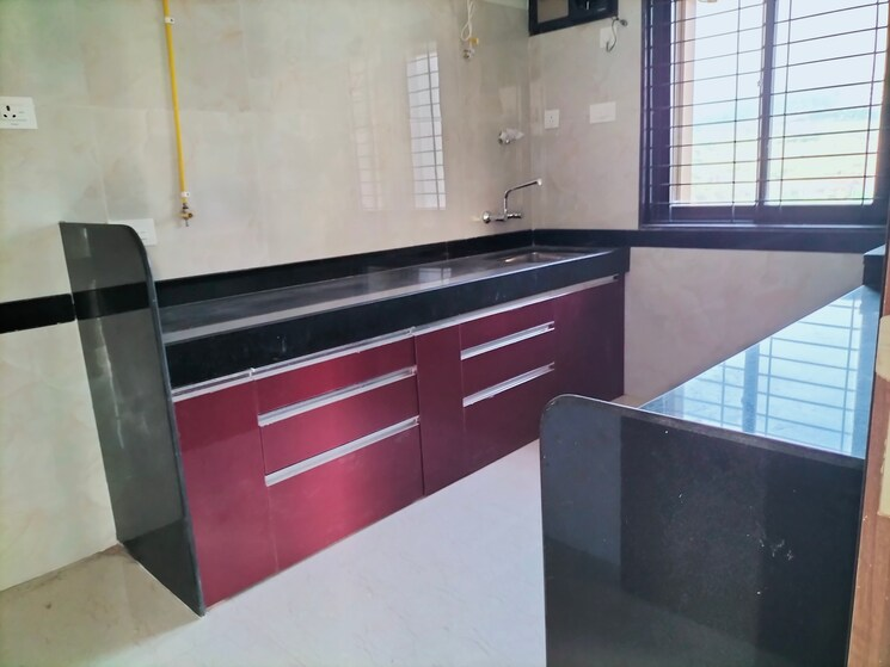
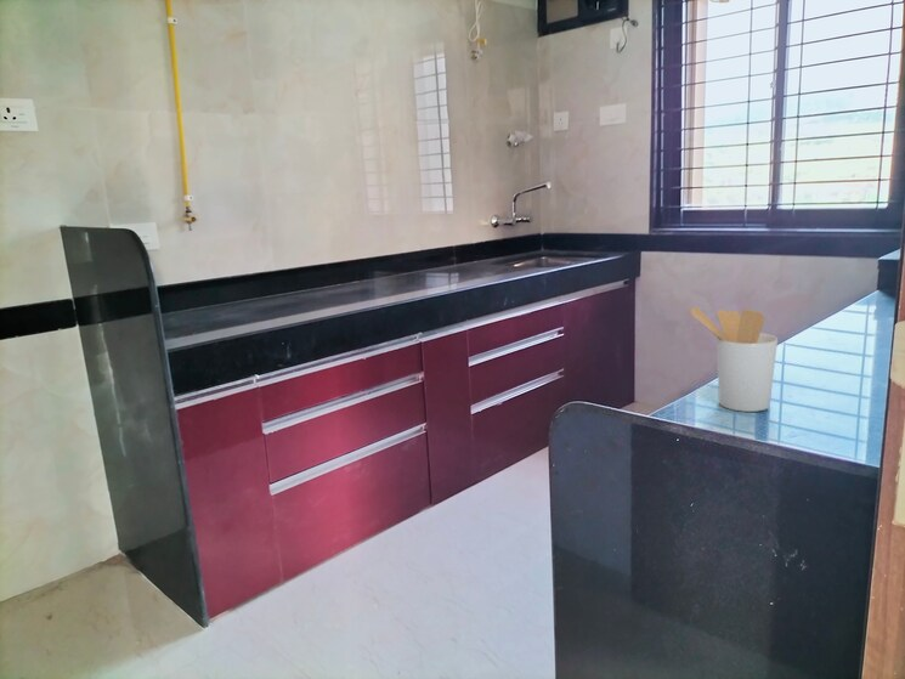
+ utensil holder (729, 355)
